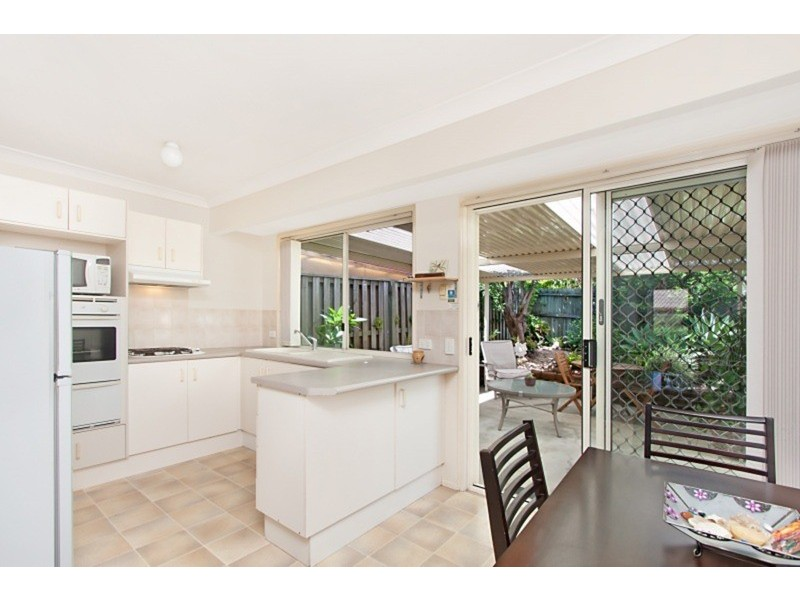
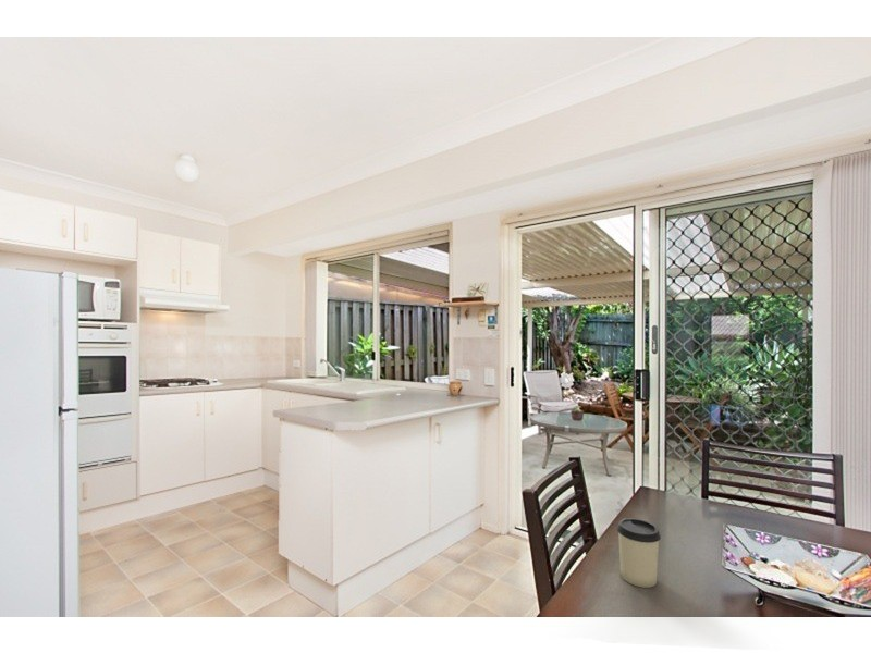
+ cup (638, 552)
